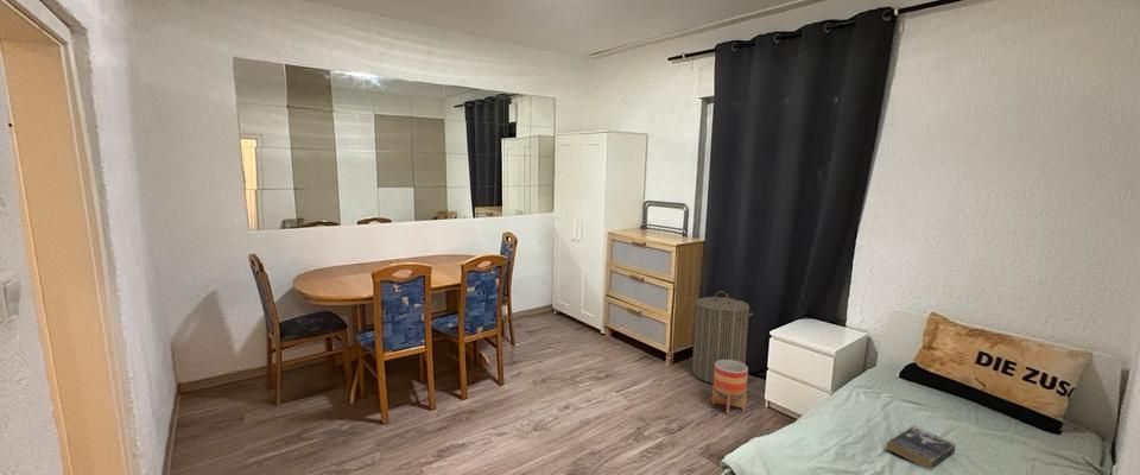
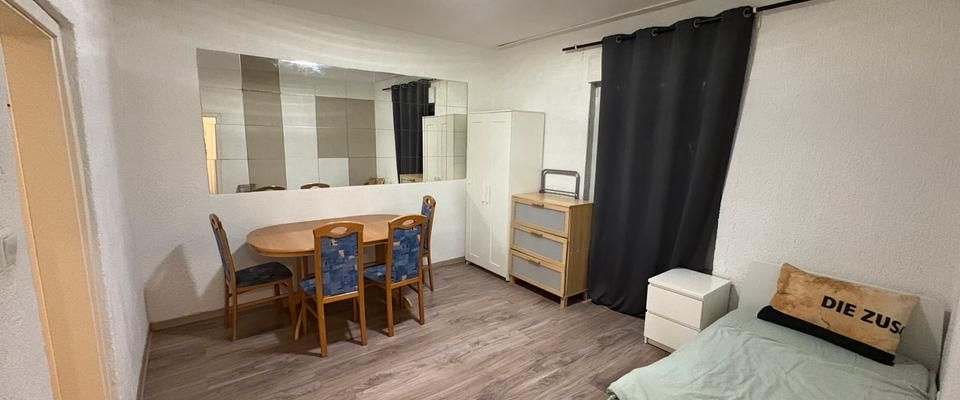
- laundry hamper (720, 332)
- planter (729, 386)
- book (920, 445)
